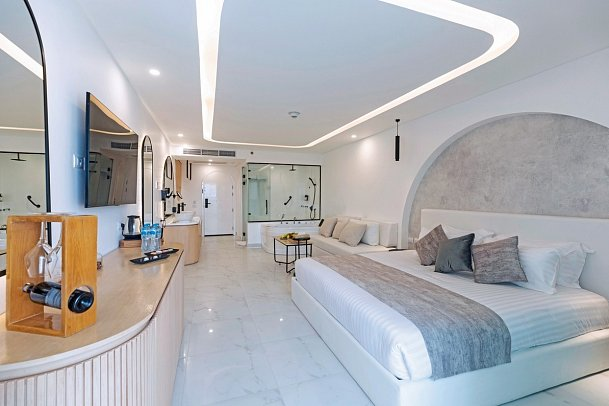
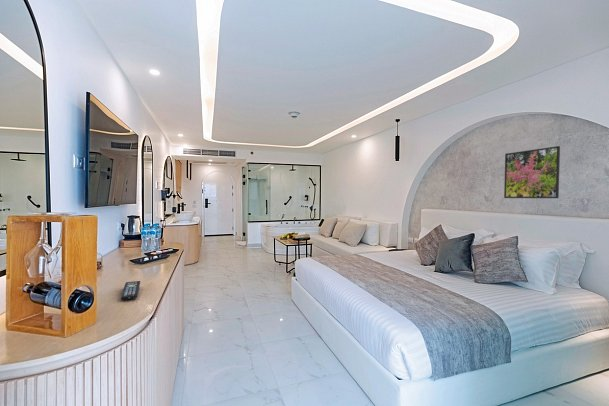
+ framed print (529, 174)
+ remote control (131, 289)
